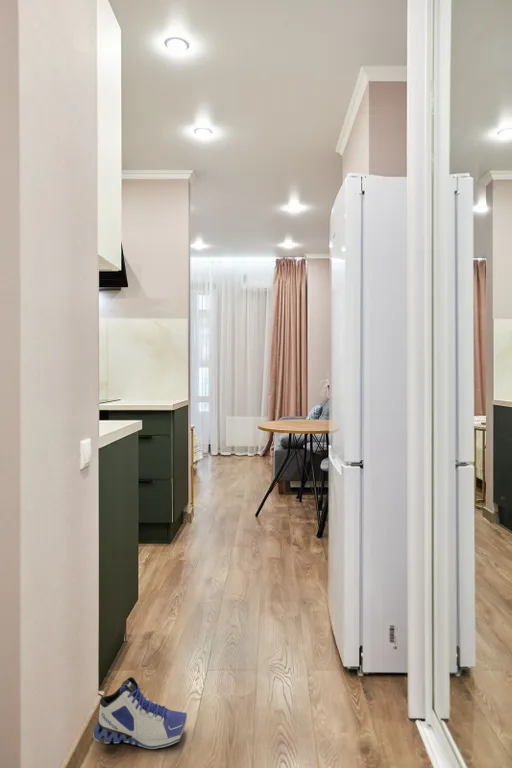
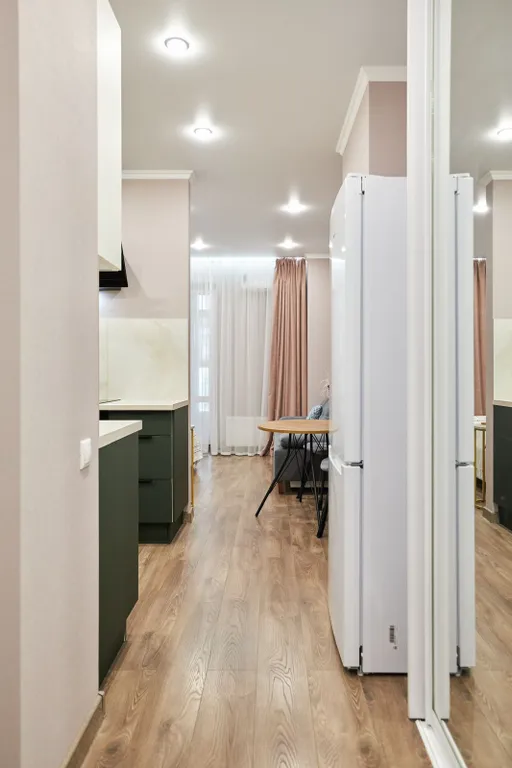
- sneaker (139, 710)
